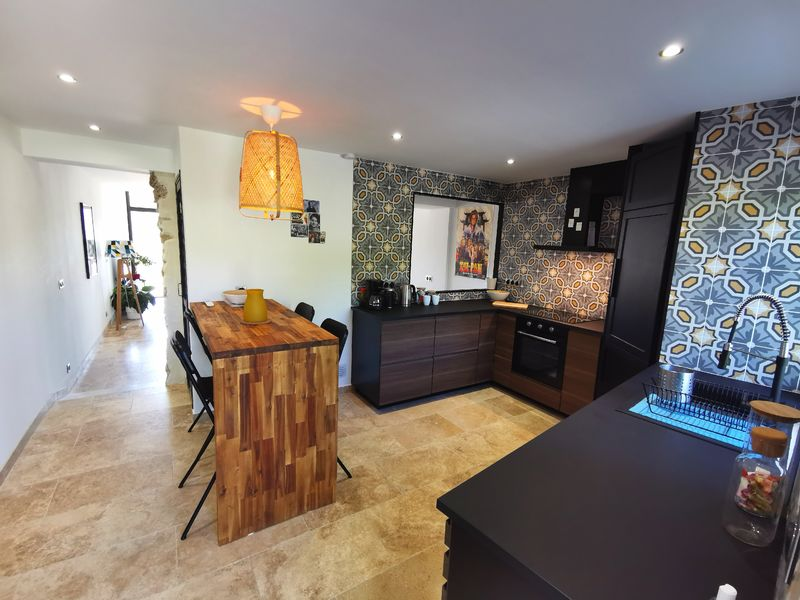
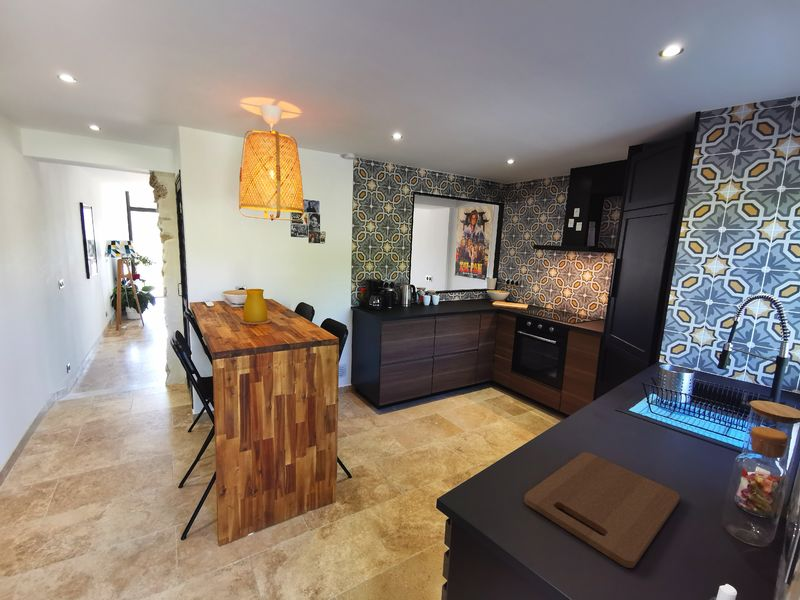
+ cutting board (603, 497)
